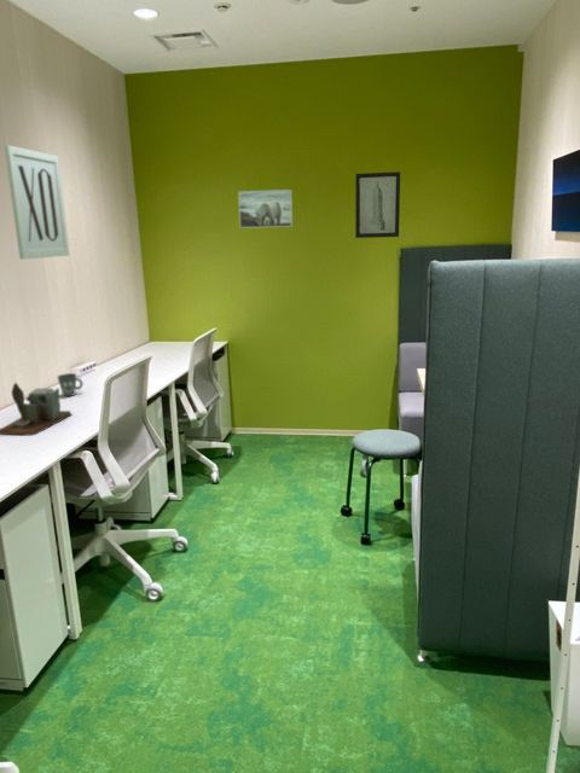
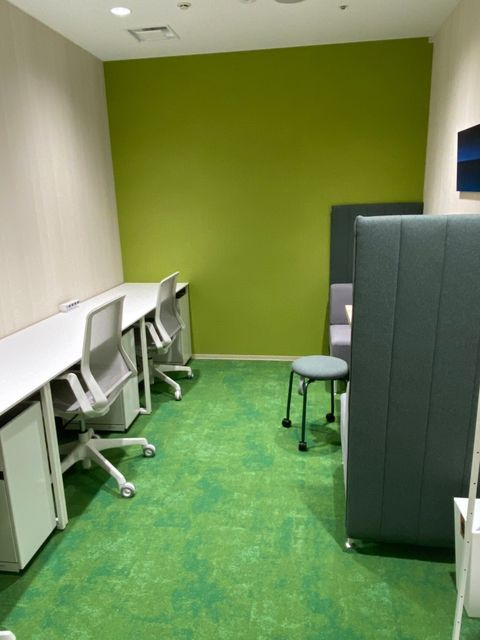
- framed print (265, 209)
- desk organizer (30, 401)
- wall art (39, 205)
- mug (70, 384)
- wall art (377, 205)
